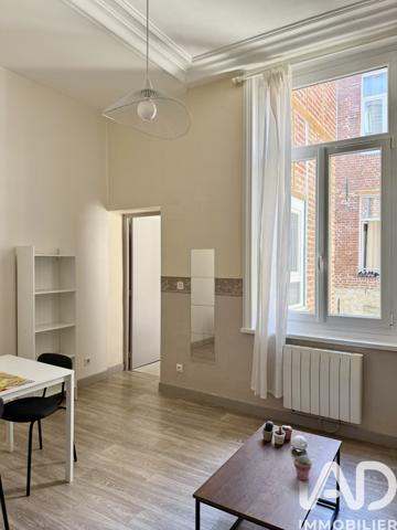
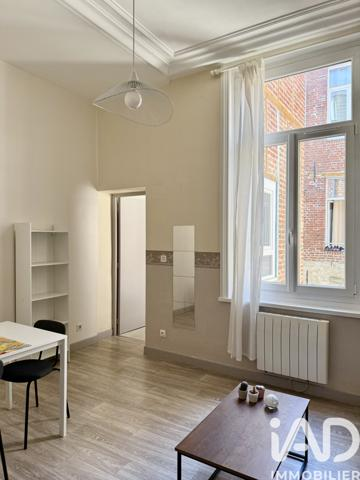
- potted succulent (302, 466)
